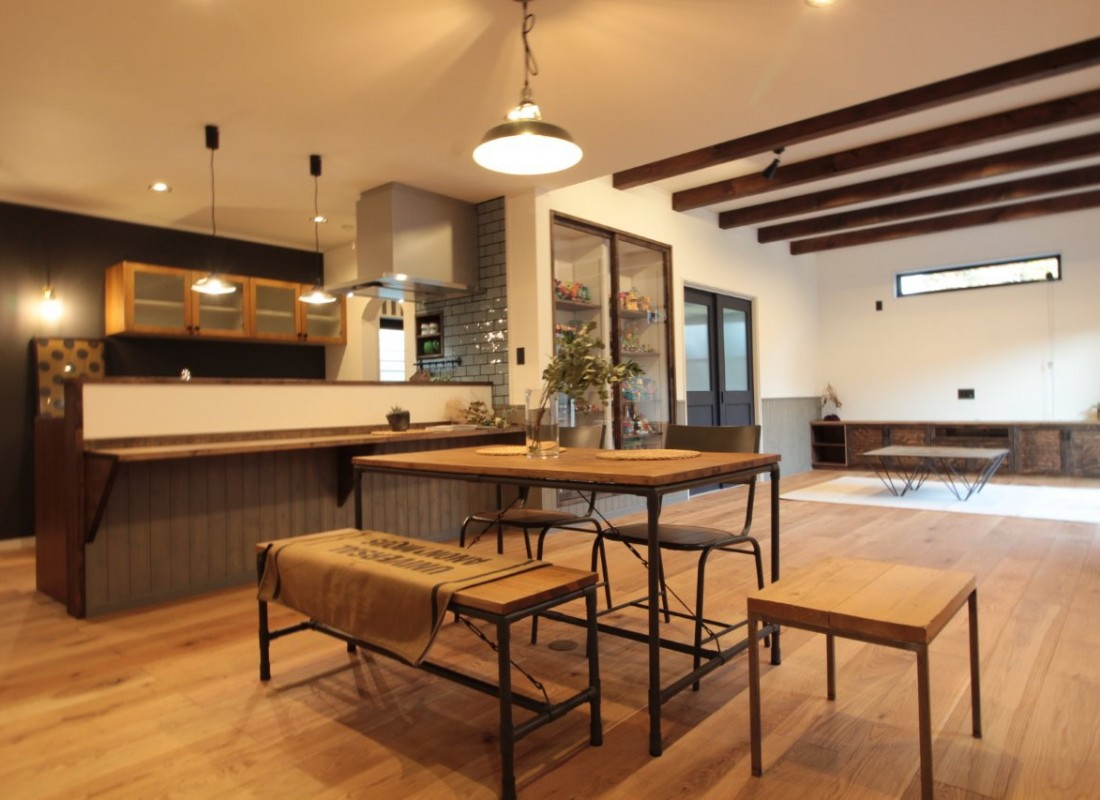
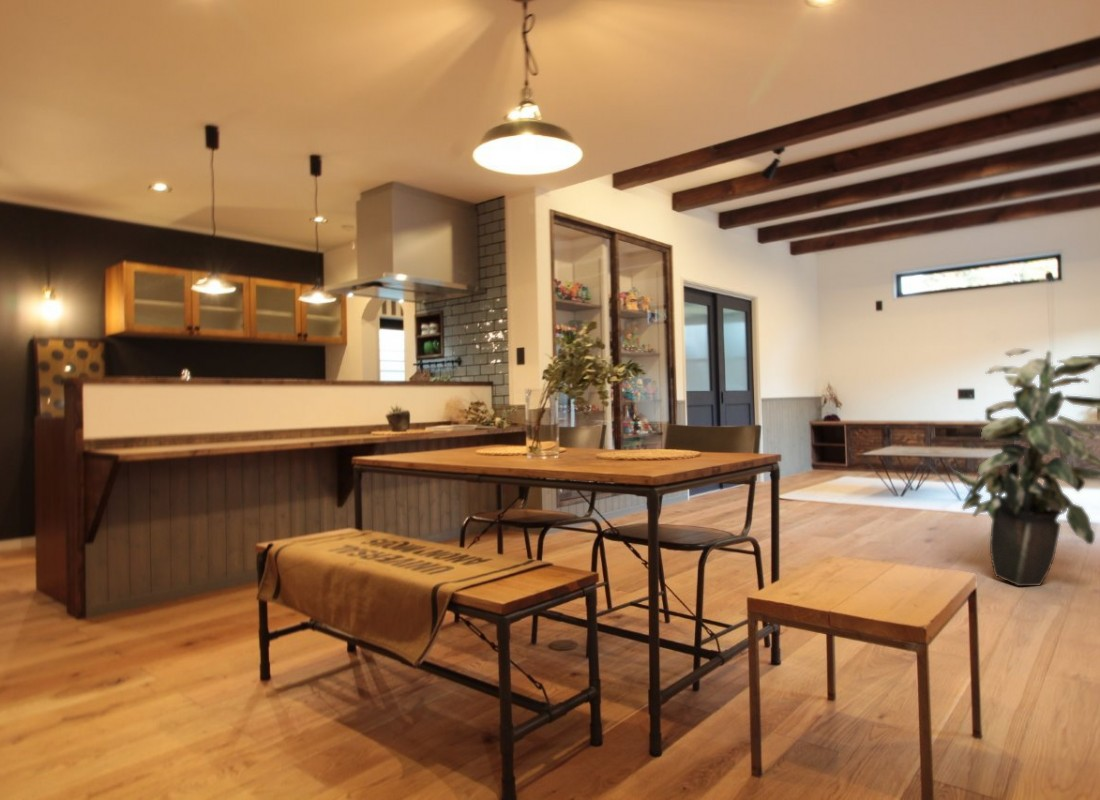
+ indoor plant (1032, 465)
